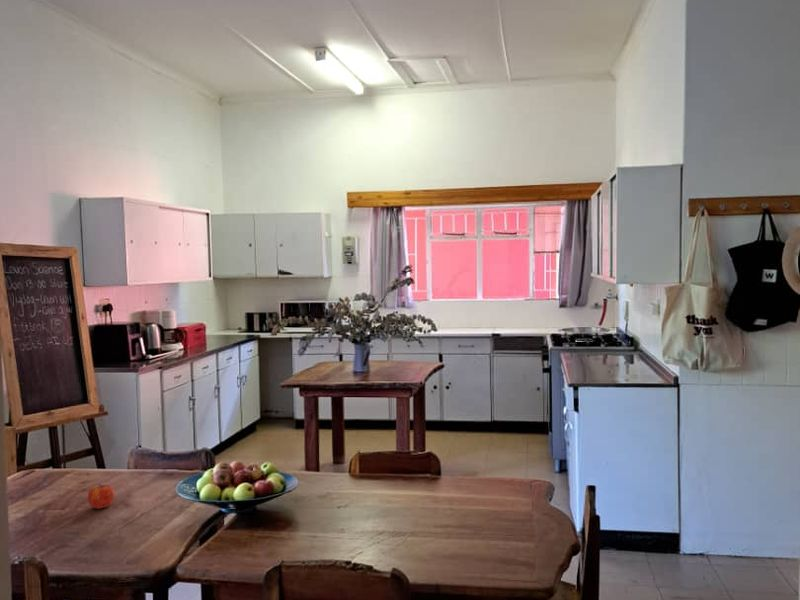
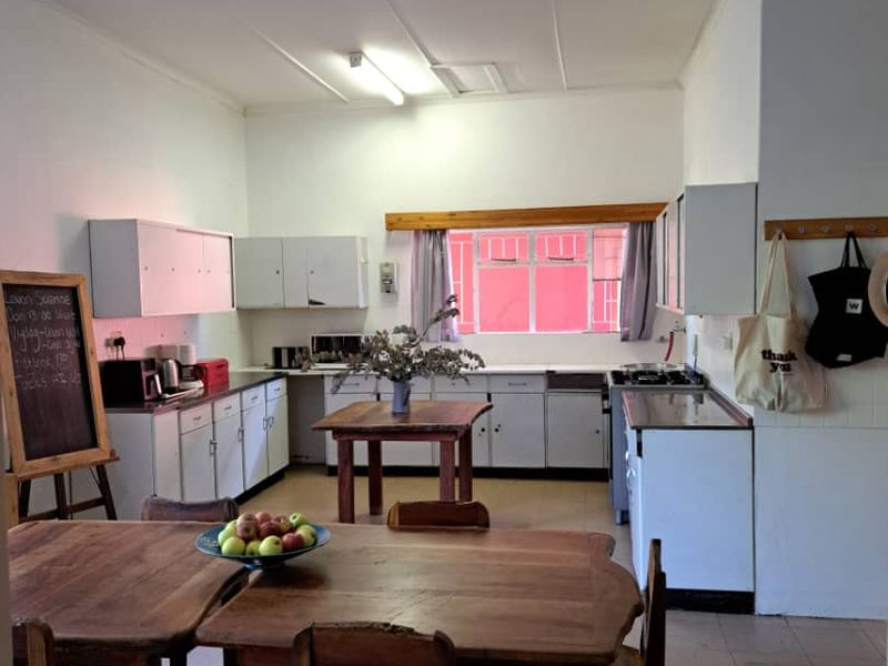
- fruit (101, 495)
